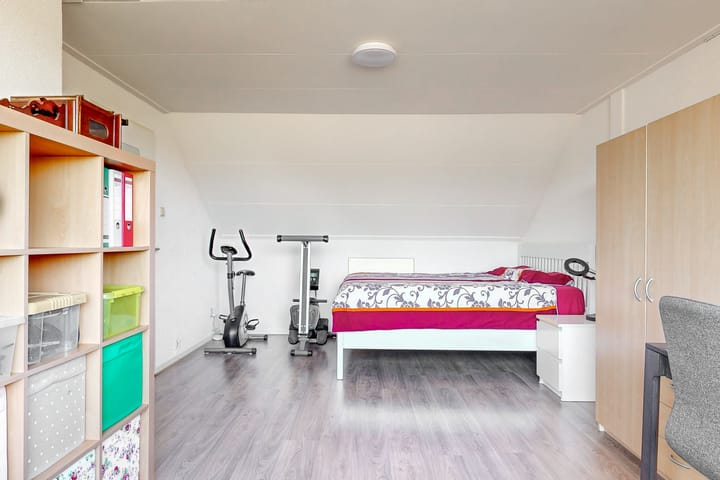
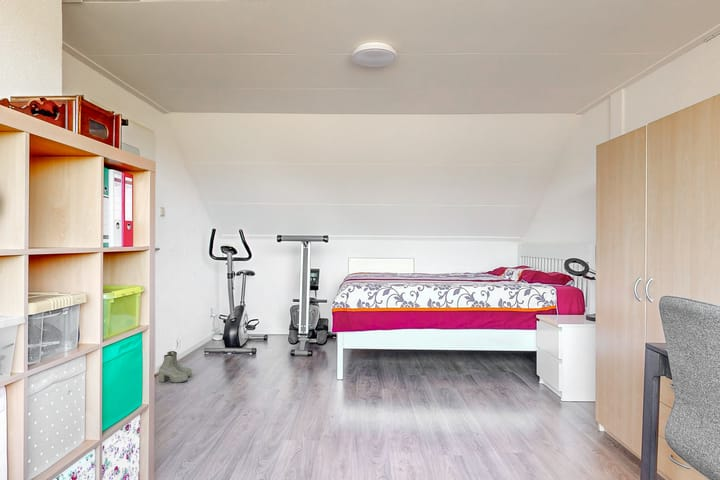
+ boots (175, 366)
